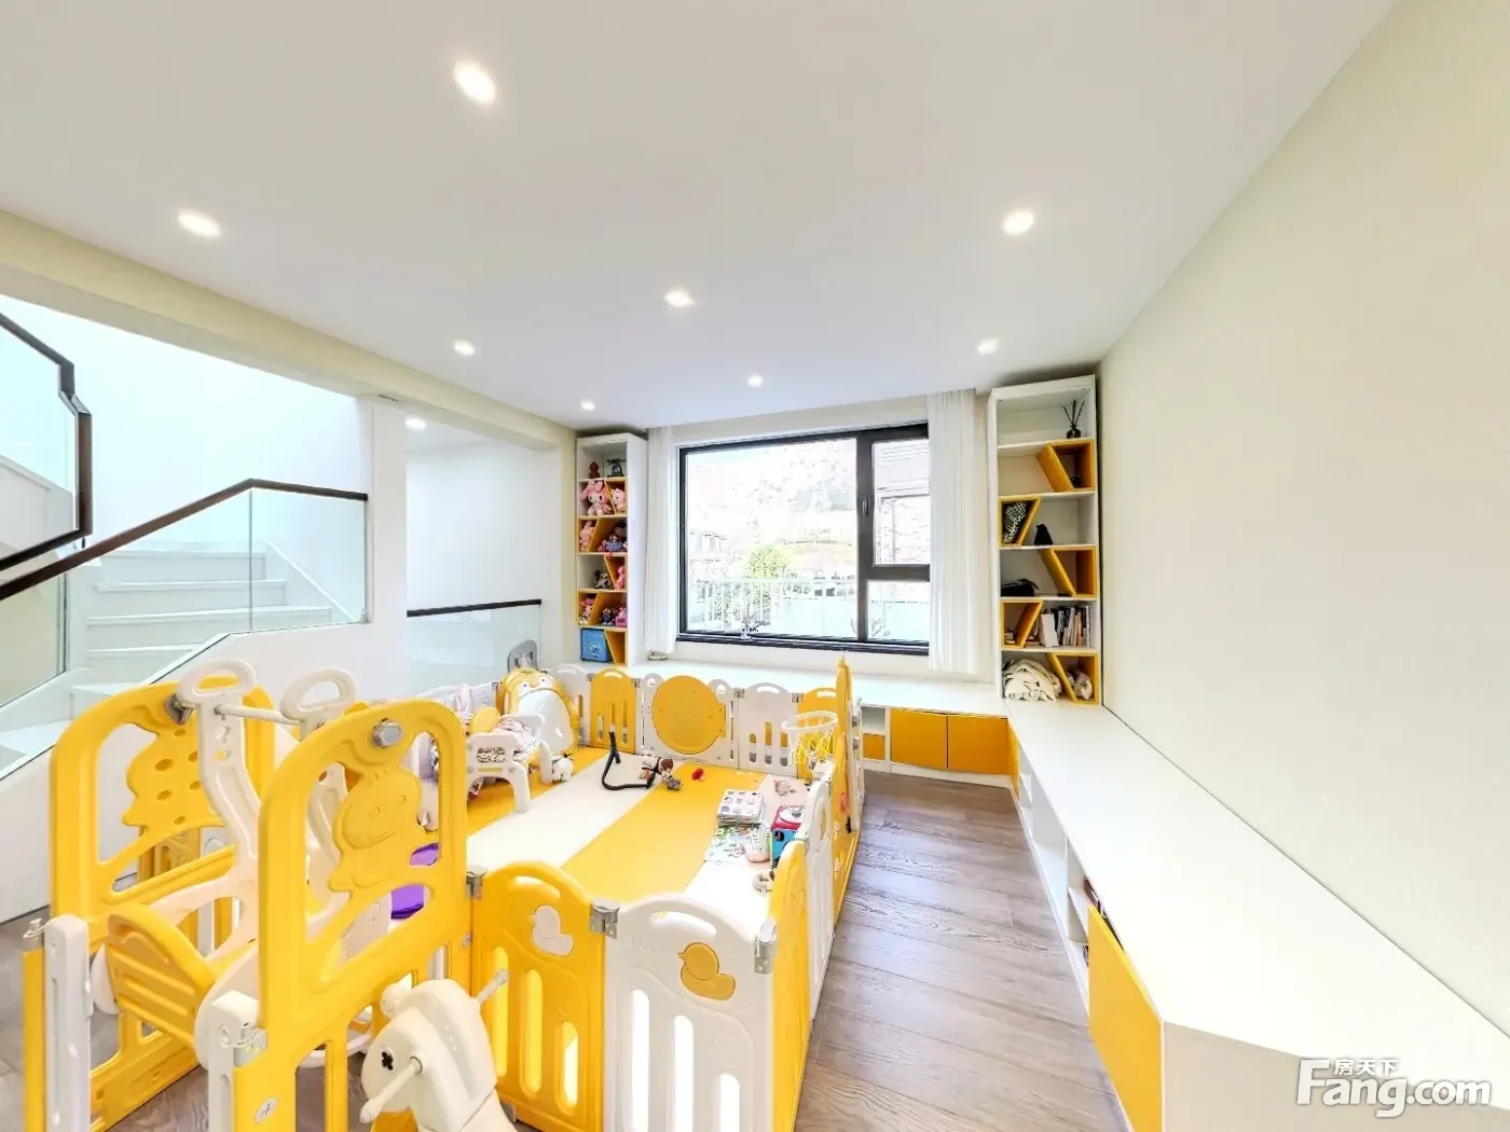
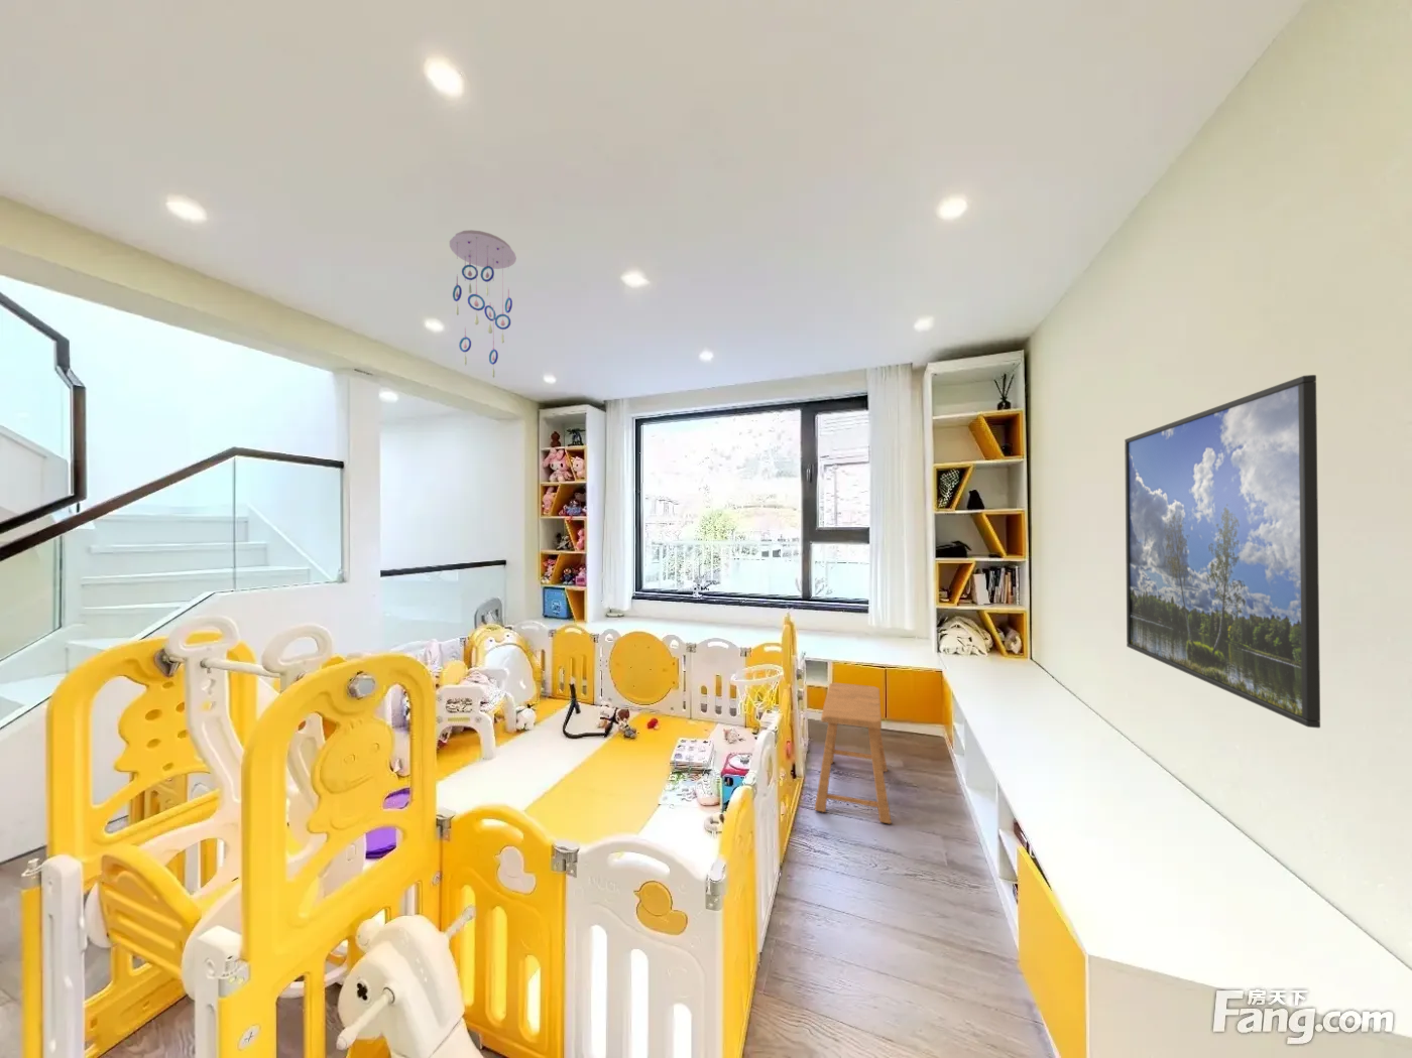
+ ceiling mobile (484, 310)
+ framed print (1196, 546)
+ stool (853, 751)
